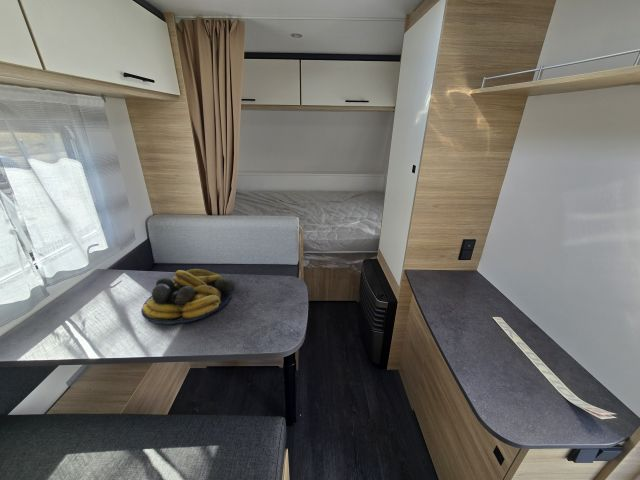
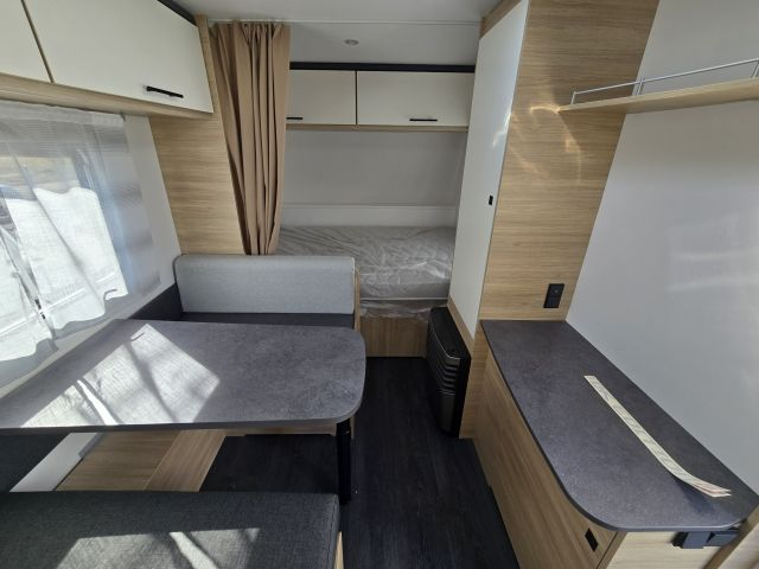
- fruit bowl (187, 287)
